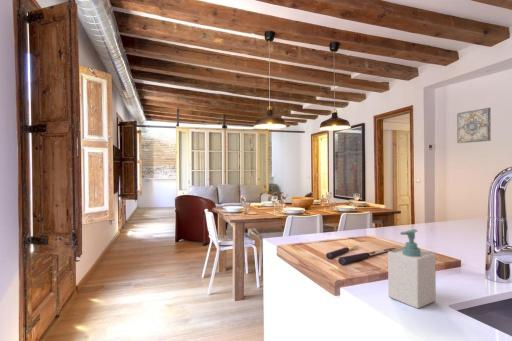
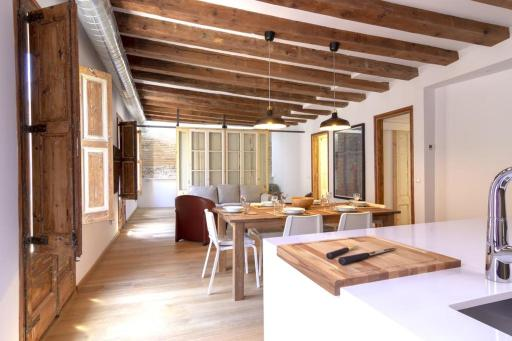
- wall art (473, 126)
- soap bottle (411, 264)
